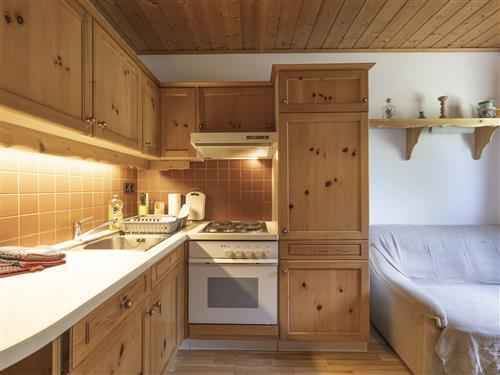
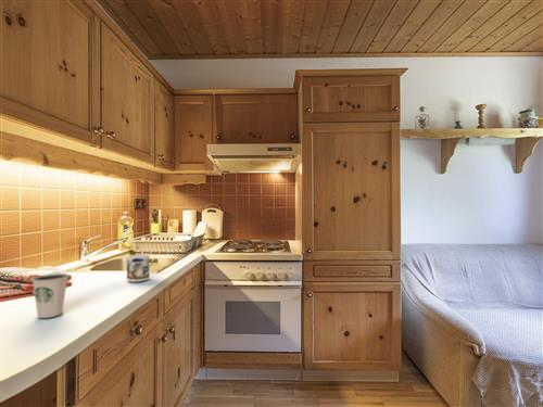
+ mug (138, 267)
+ dixie cup (50, 295)
